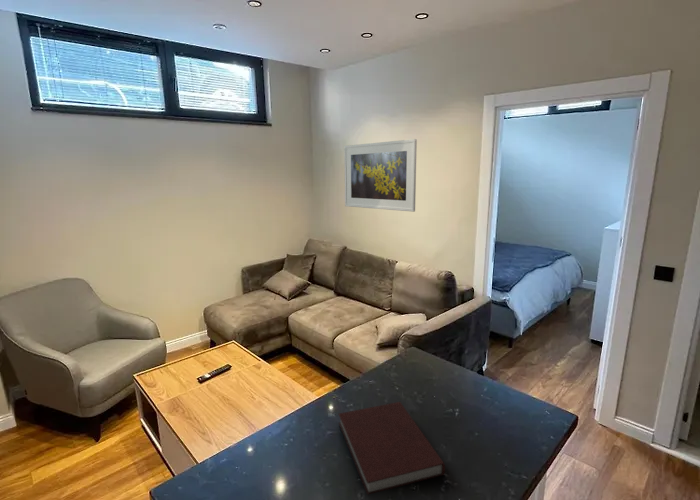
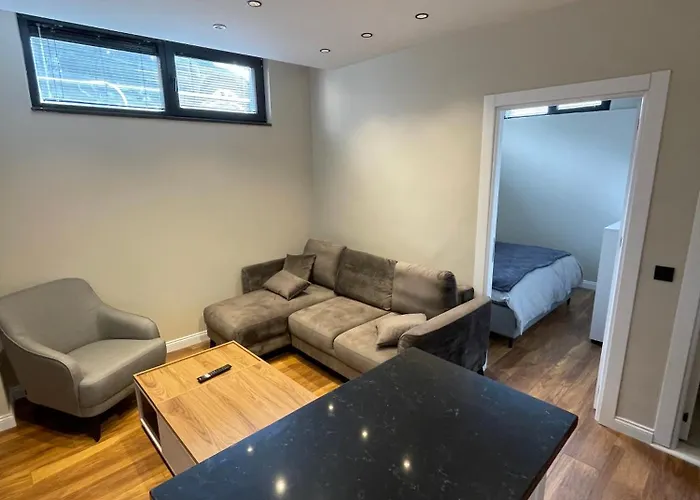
- notebook (386, 441)
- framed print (377, 176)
